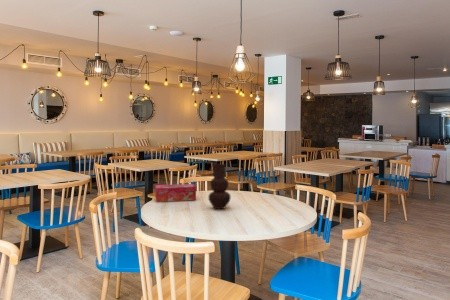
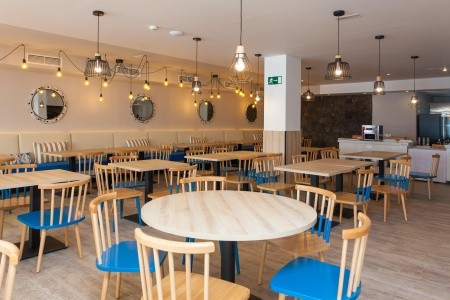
- tissue box (175, 192)
- vase (219, 186)
